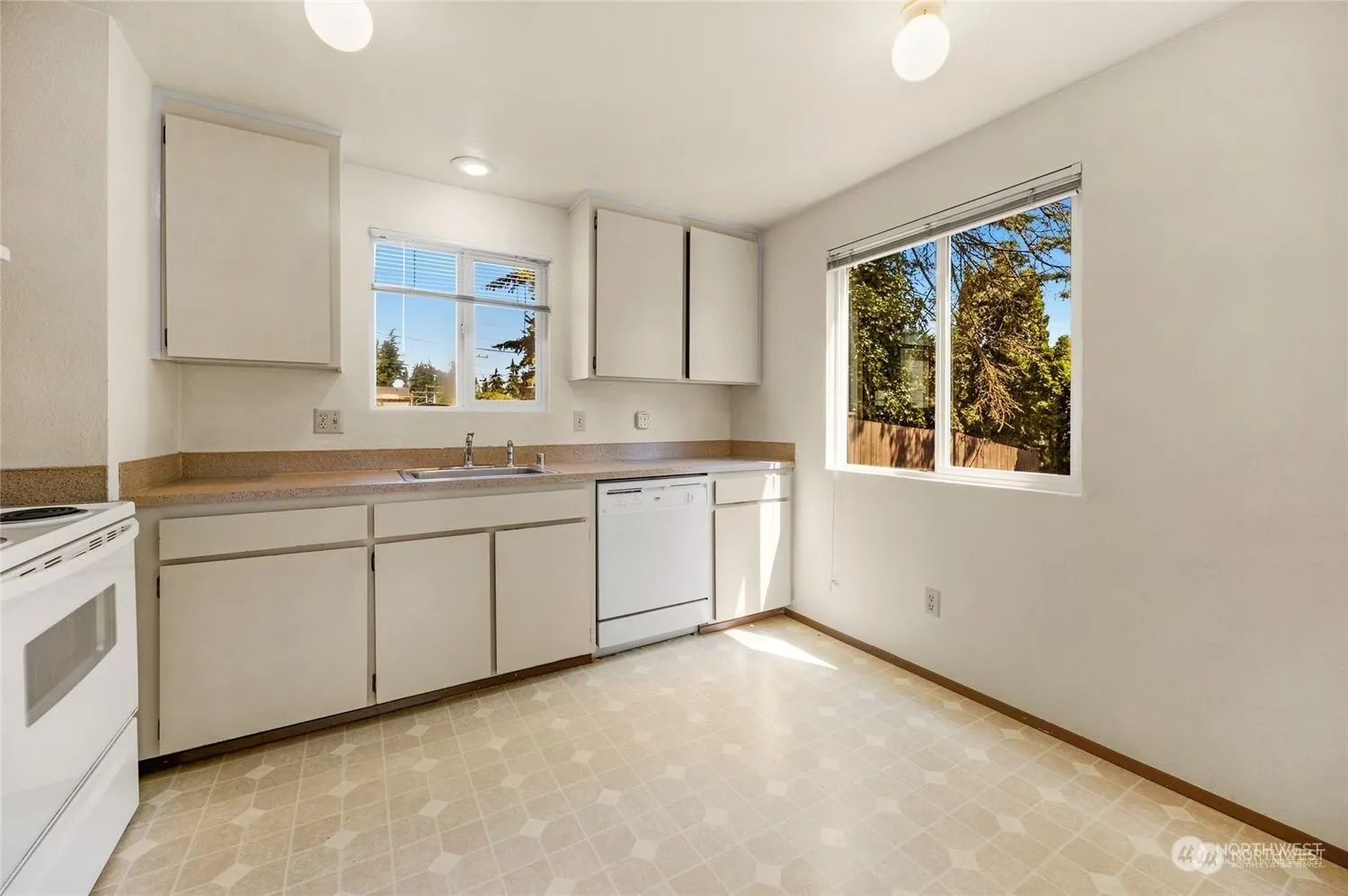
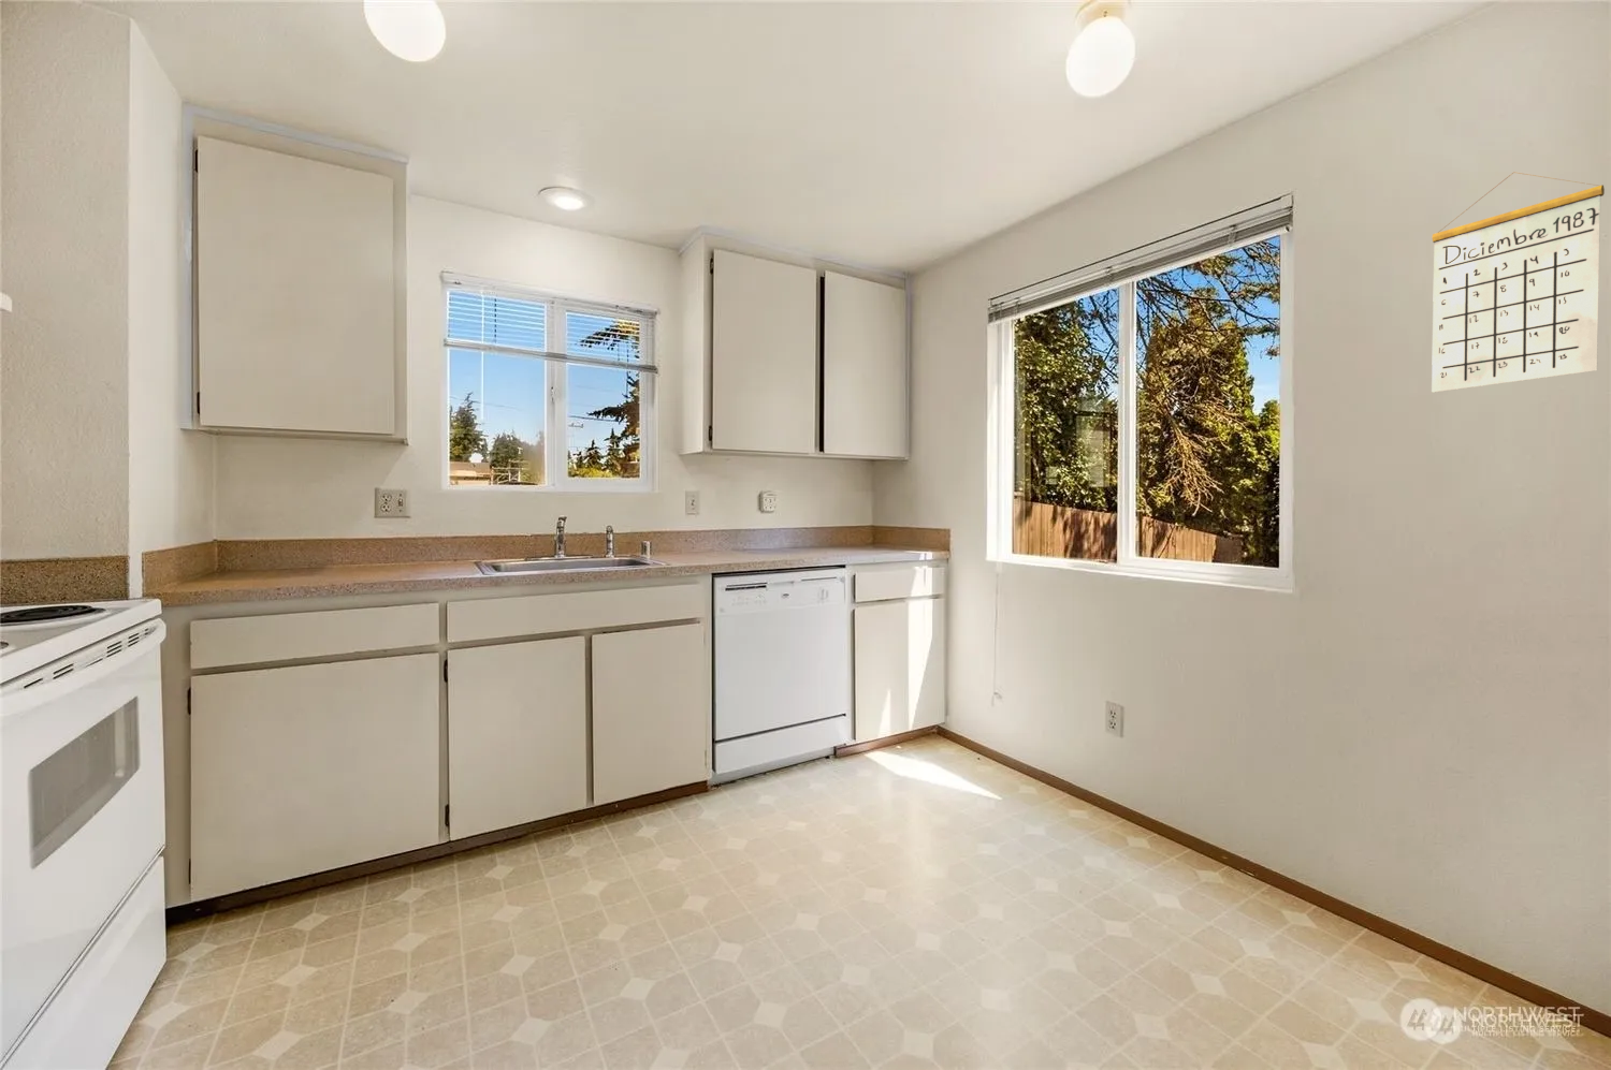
+ calendar (1511, 276)
